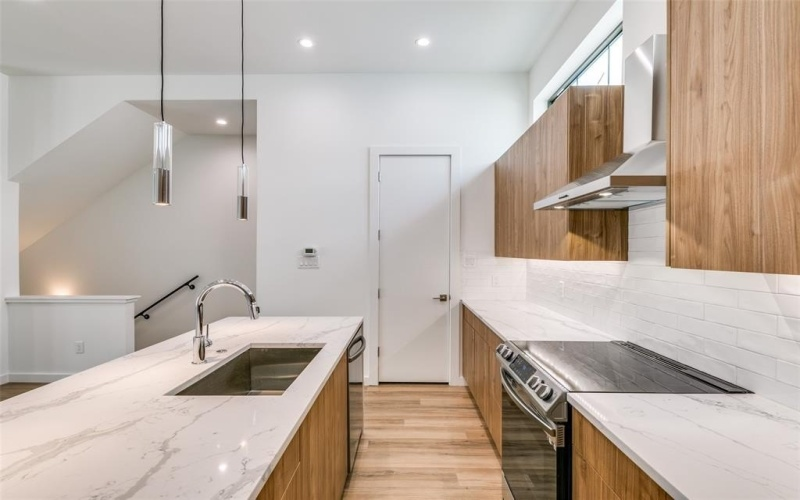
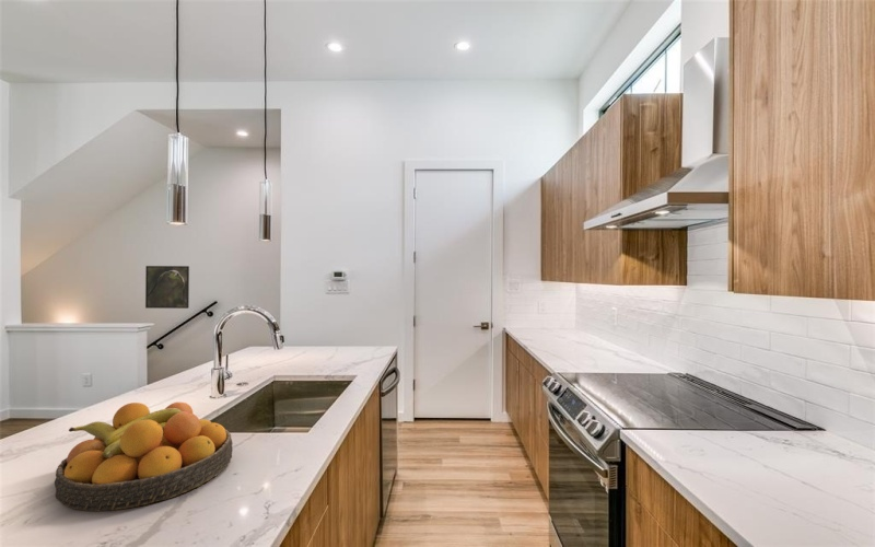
+ fruit bowl (152, 439)
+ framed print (167, 287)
